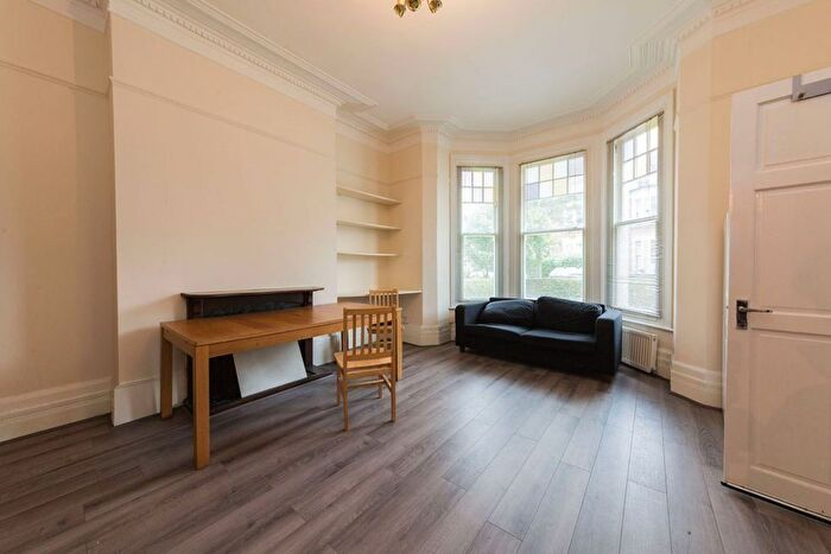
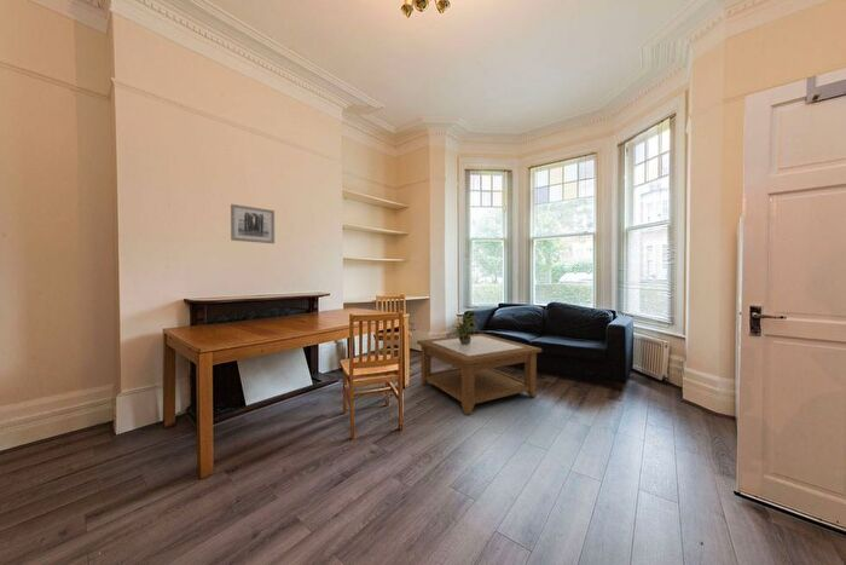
+ potted plant (467, 327)
+ coffee table (475, 367)
+ wall art (253, 224)
